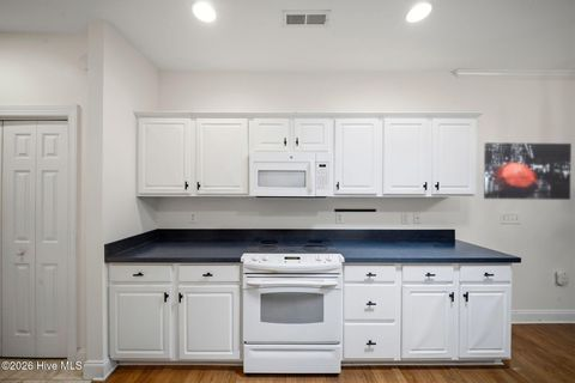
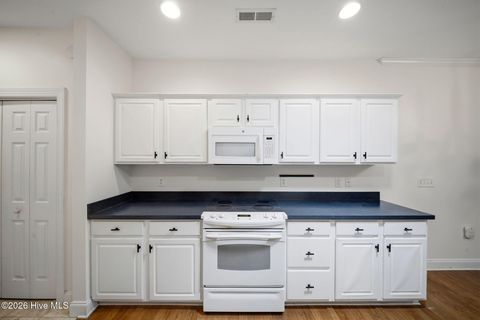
- wall art (527, 171)
